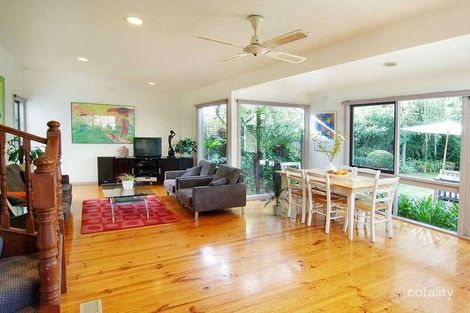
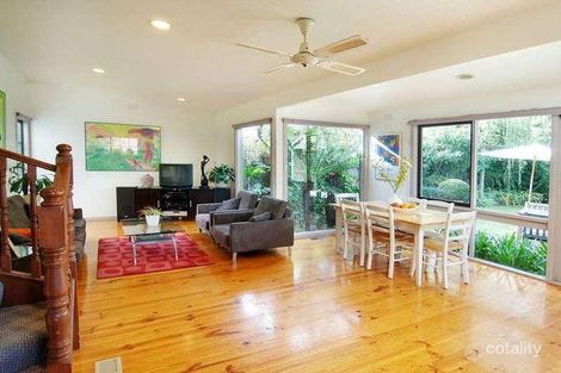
- indoor plant (276, 197)
